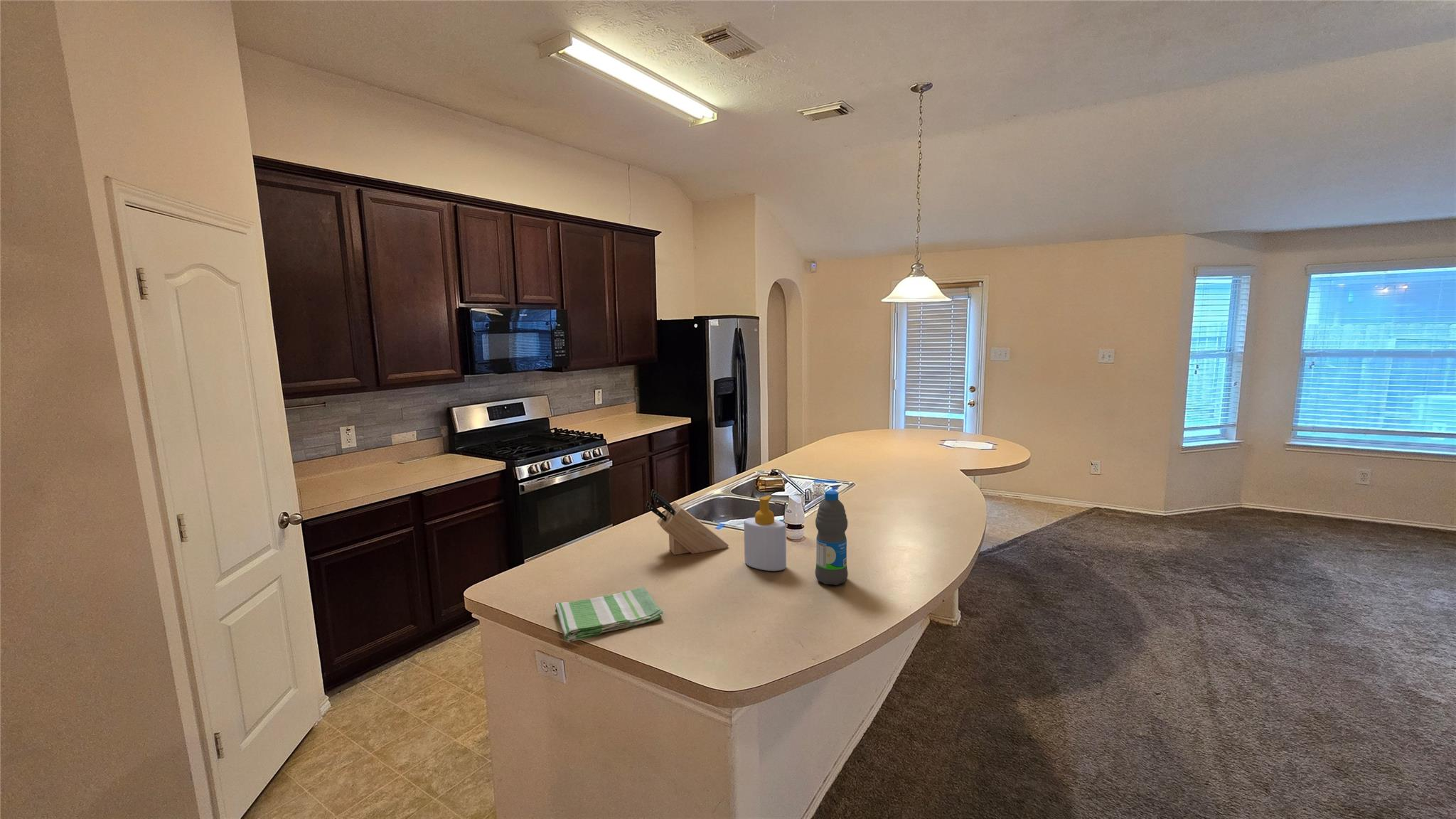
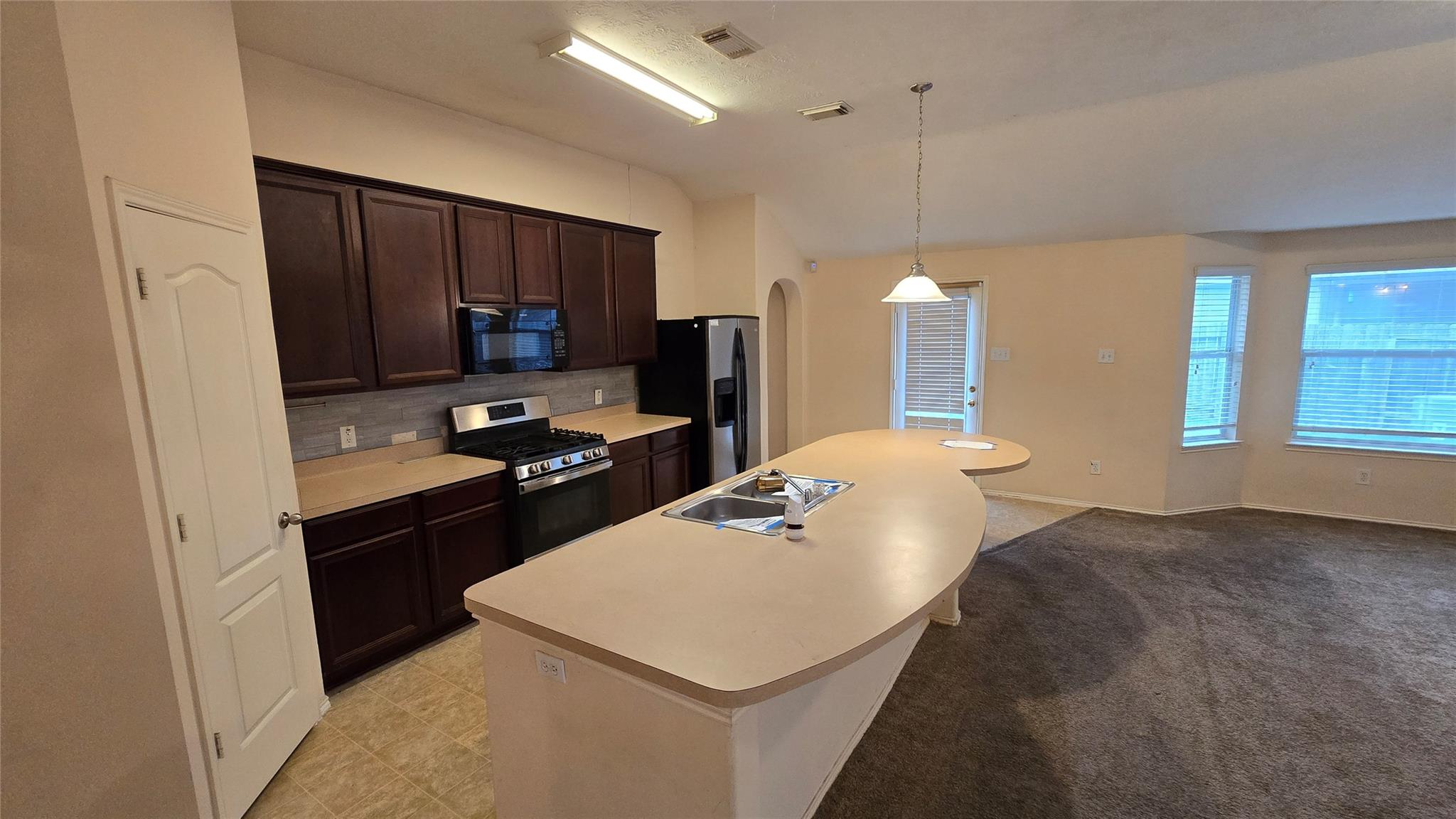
- water bottle (831, 536)
- knife block (687, 519)
- dish towel (608, 610)
- soap bottle (764, 532)
